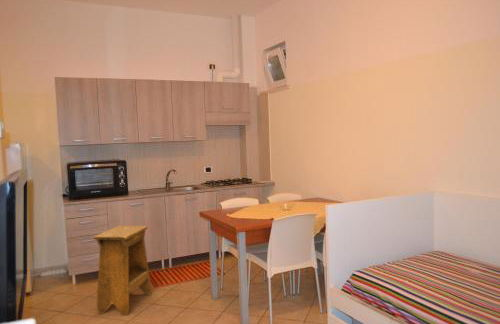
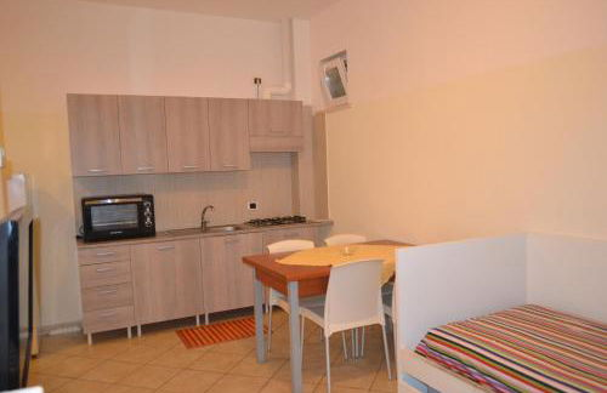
- stool (123, 267)
